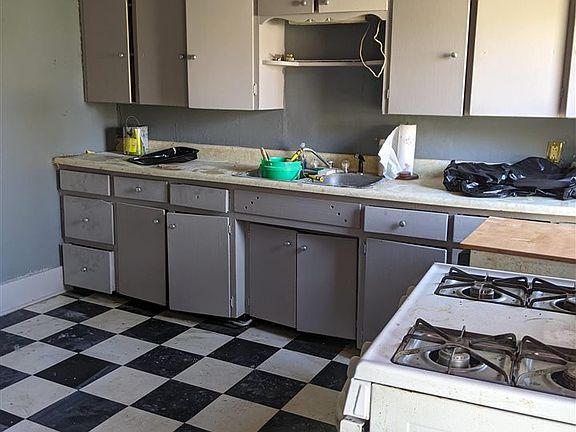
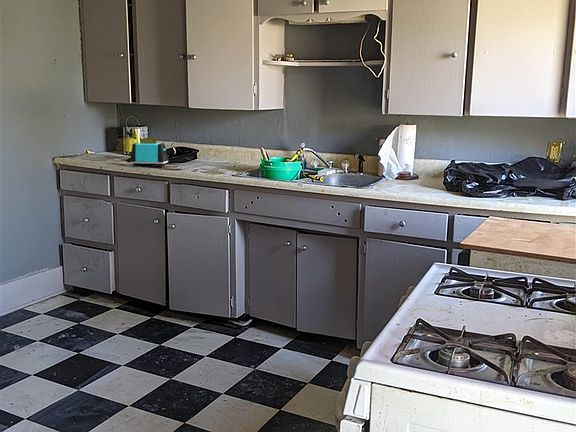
+ toaster (149, 151)
